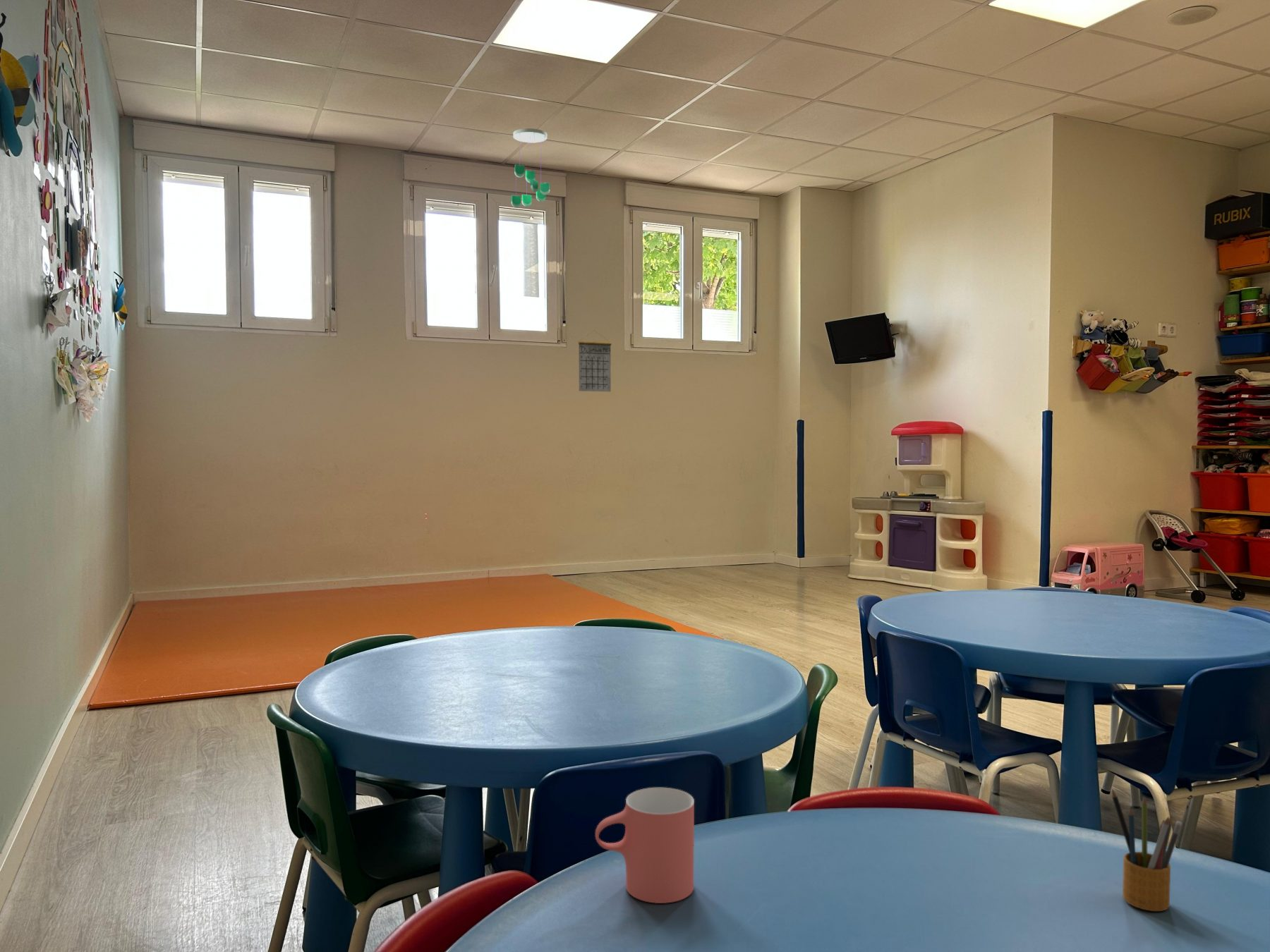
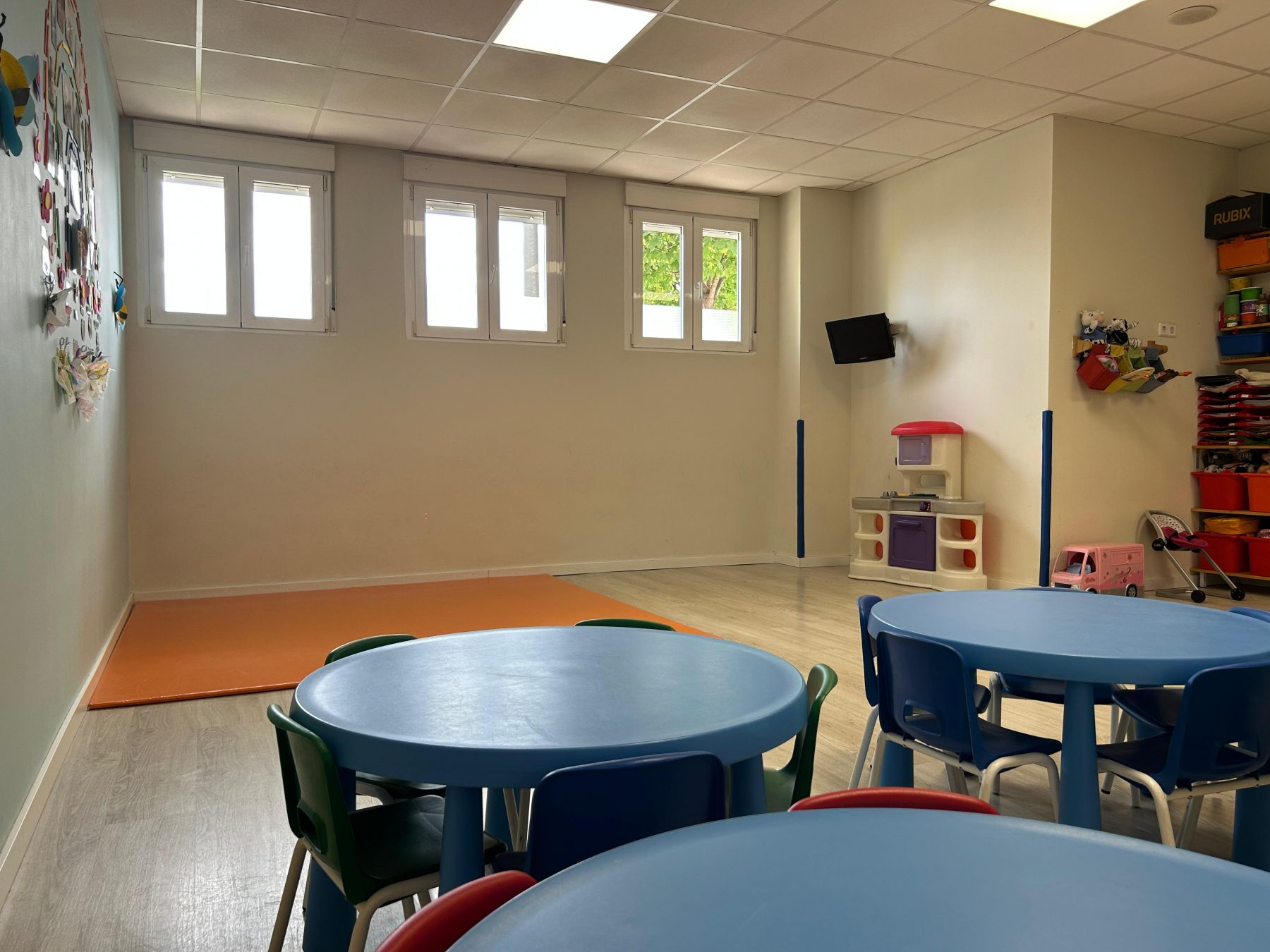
- cup (644, 845)
- calendar (595, 360)
- pencil box (1143, 849)
- ceiling mobile (530, 171)
